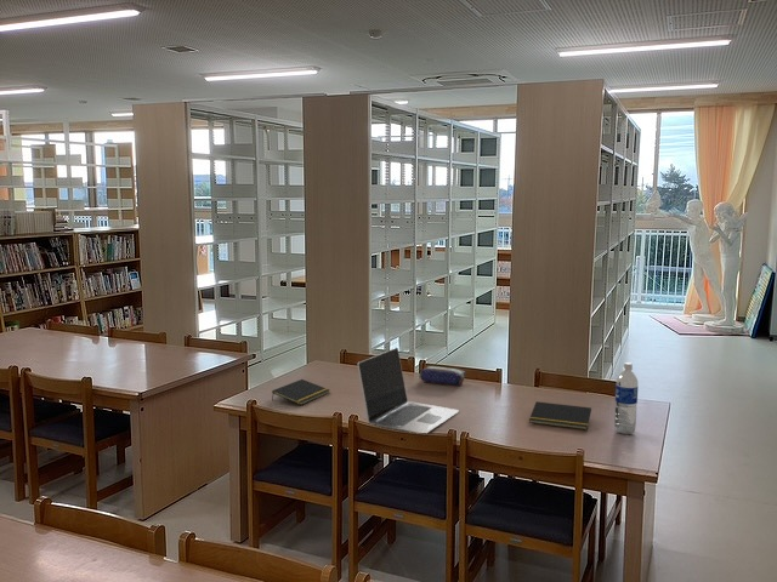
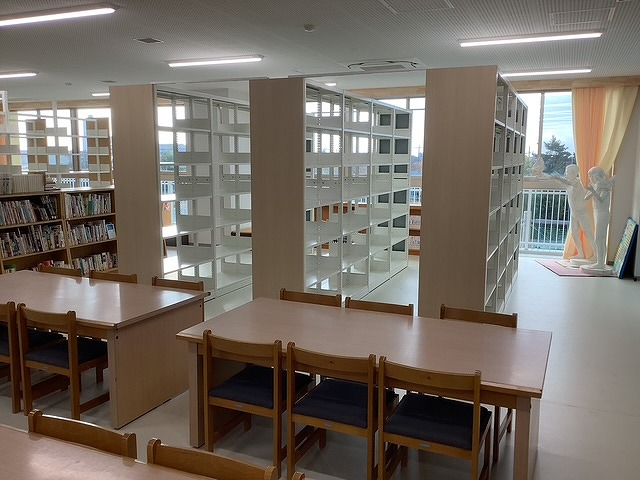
- laptop (404, 388)
- notepad (560, 415)
- water bottle (625, 398)
- pencil case (442, 375)
- notepad (301, 390)
